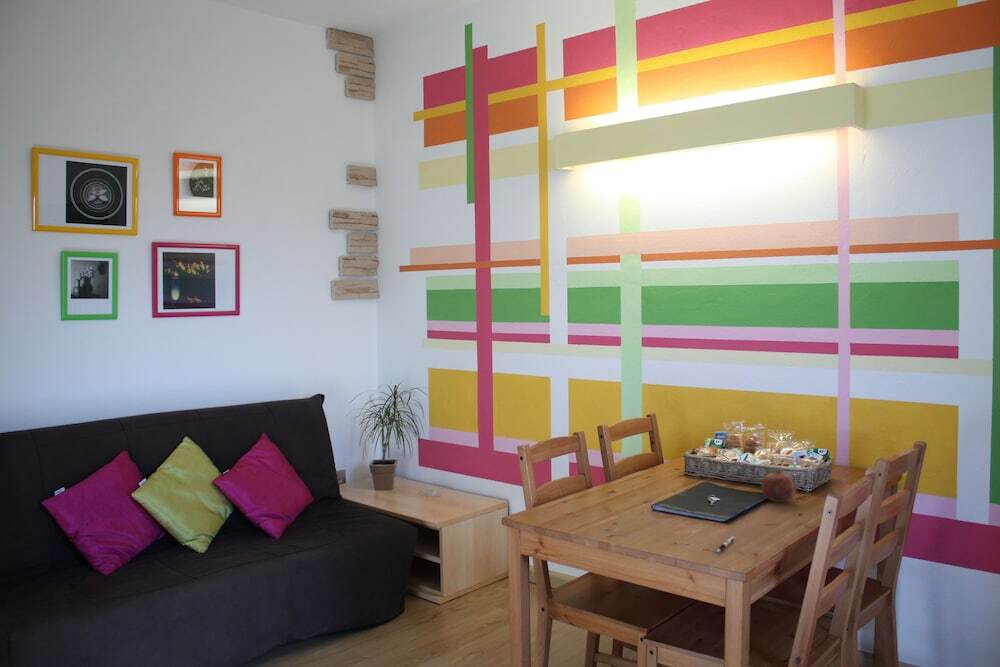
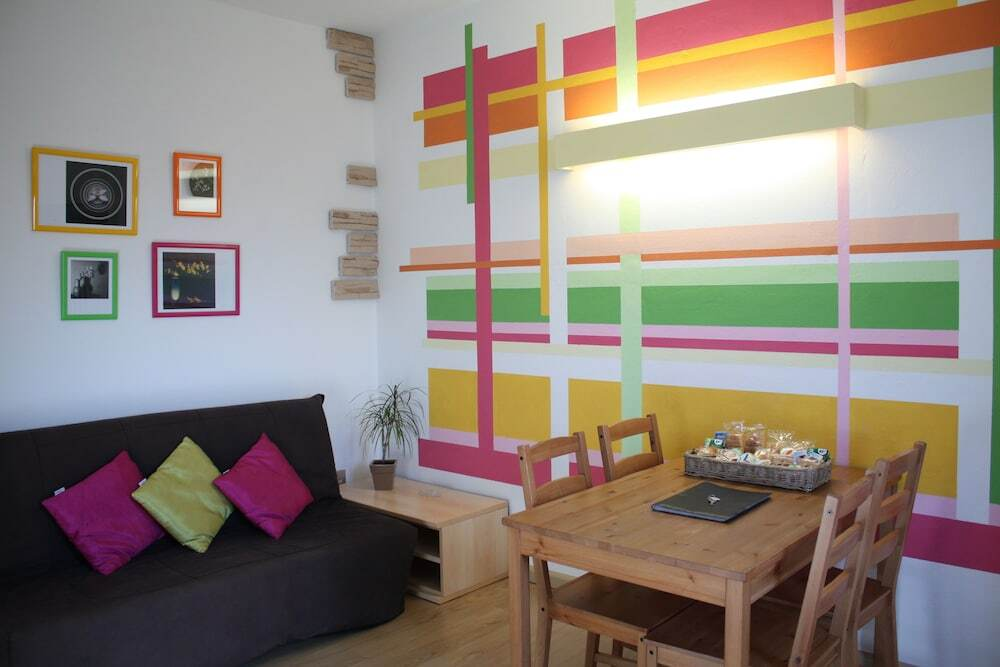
- fruit (778, 485)
- pen (725, 544)
